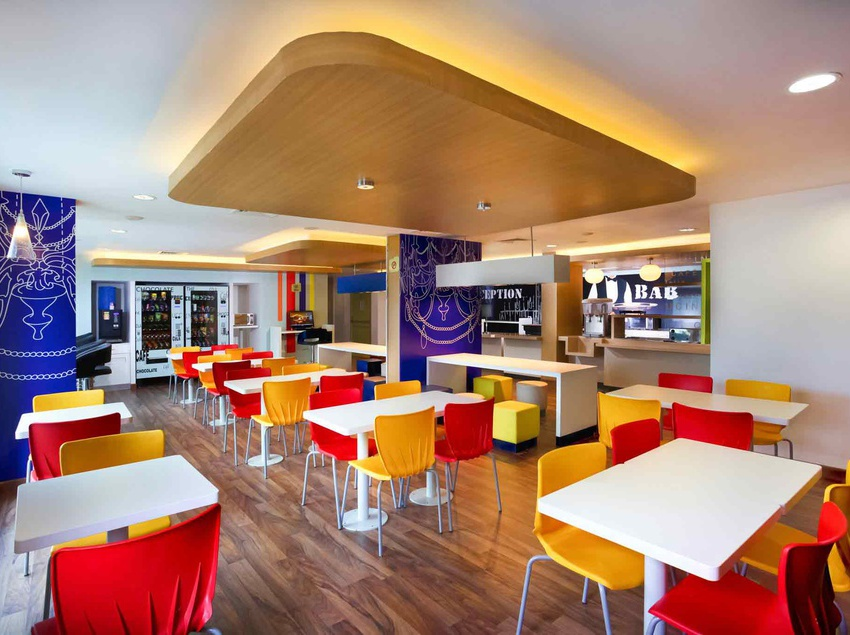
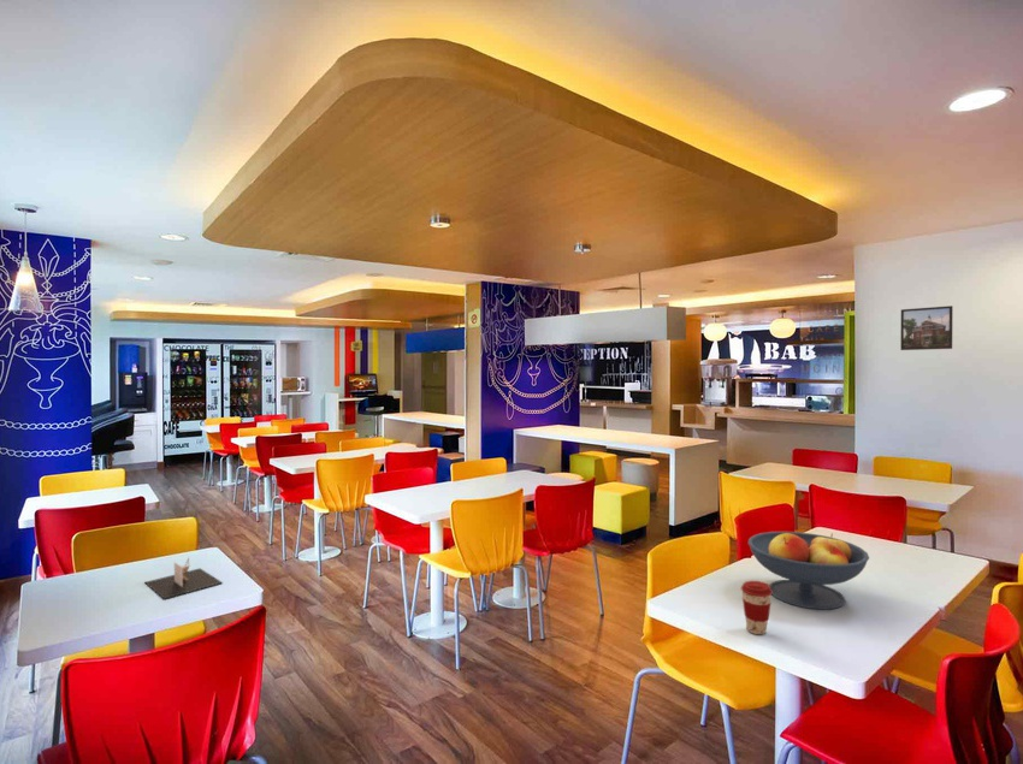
+ fruit bowl (805, 562)
+ napkin holder (183, 569)
+ coffee cup (756, 608)
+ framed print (926, 328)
